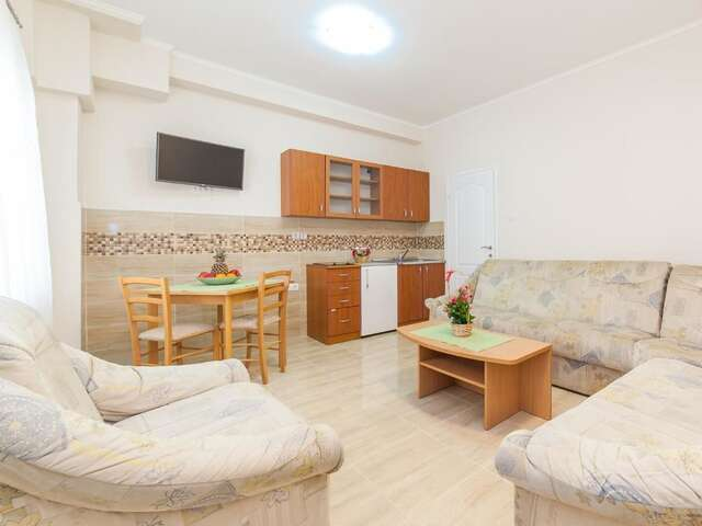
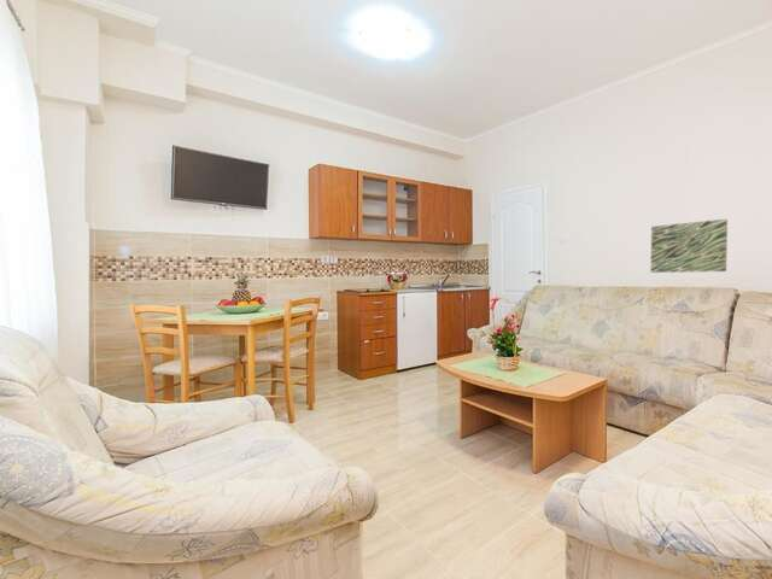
+ wall art (686, 247)
